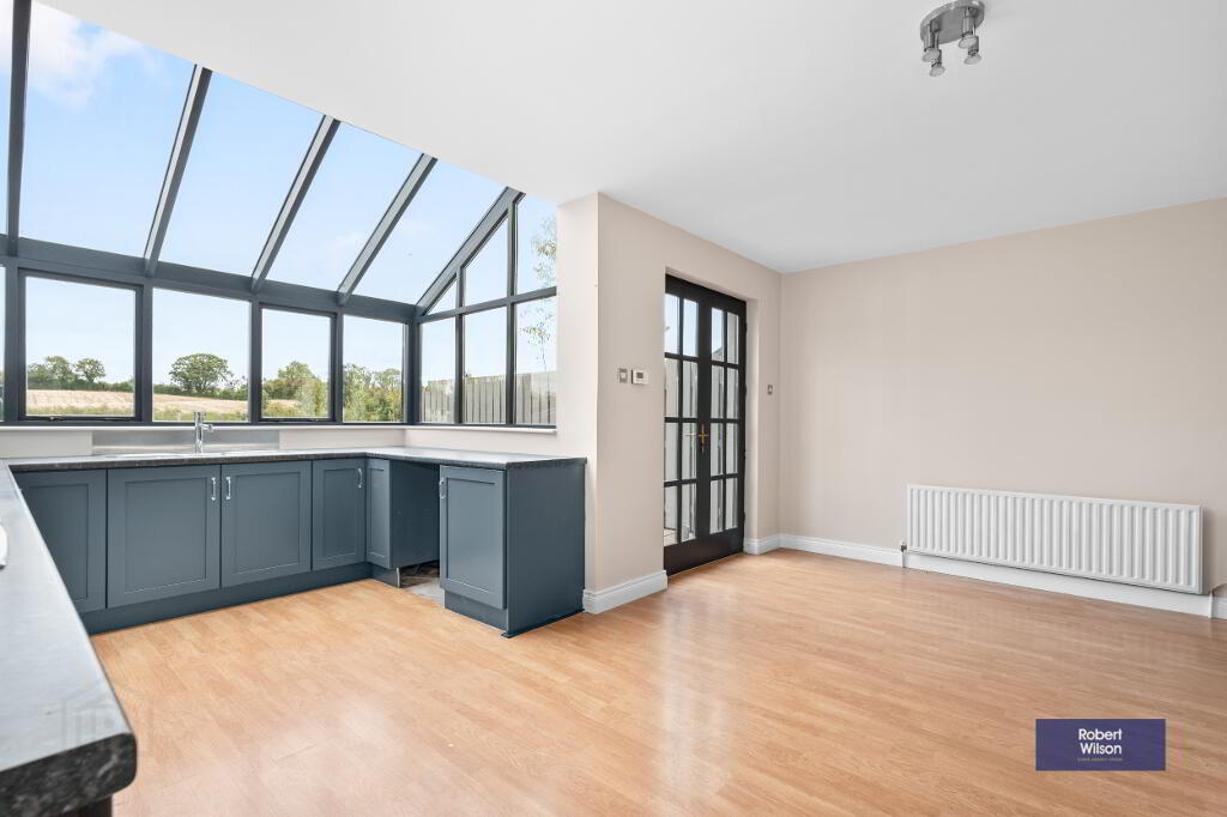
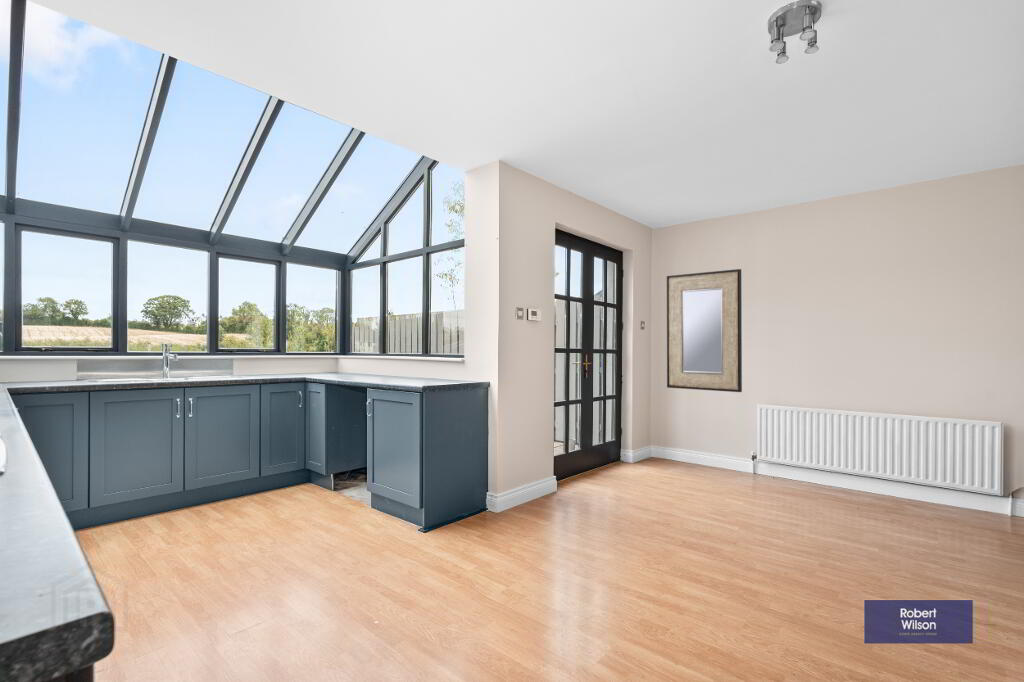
+ home mirror (702, 331)
